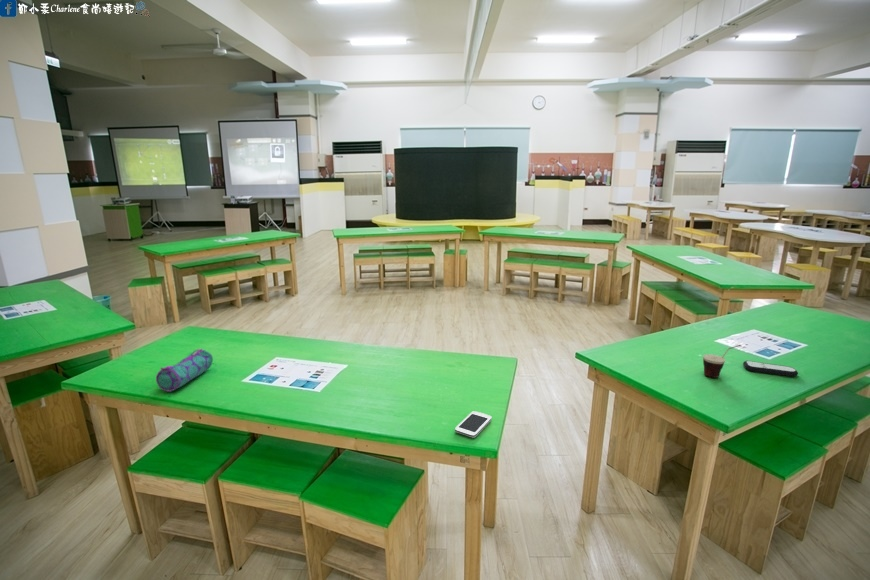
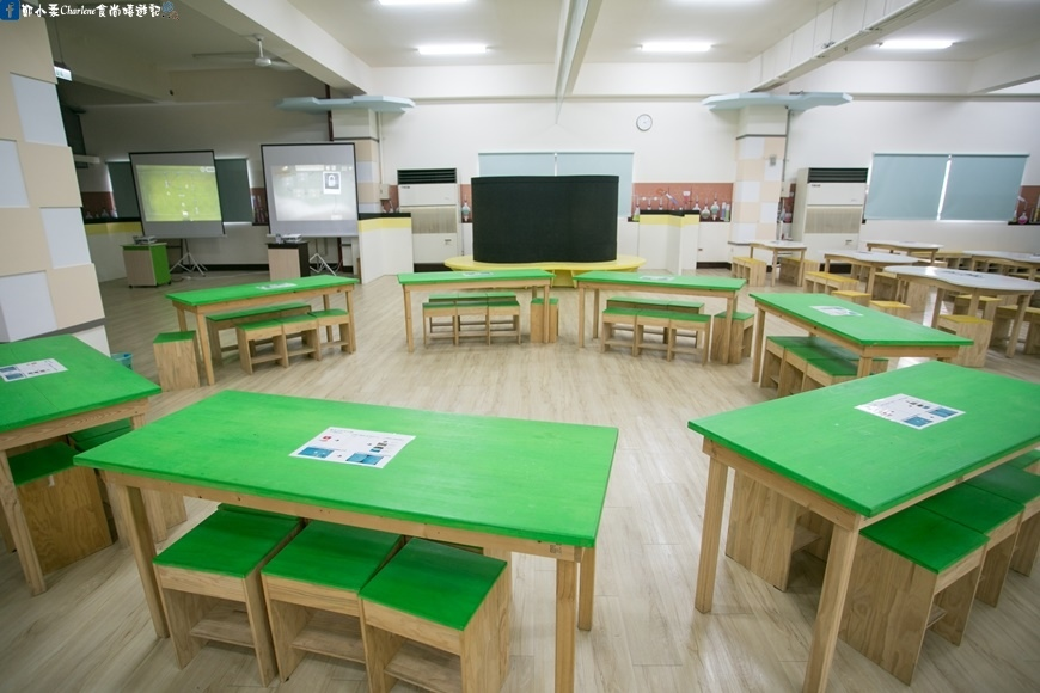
- pencil case (185, 368)
- remote control (770, 368)
- smartphone (473, 424)
- cup (721, 360)
